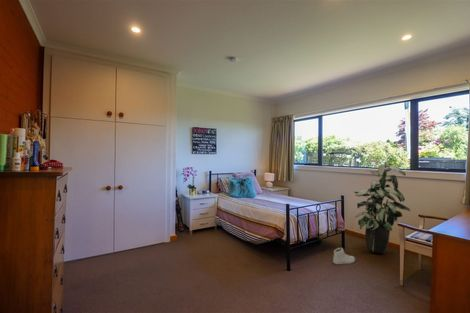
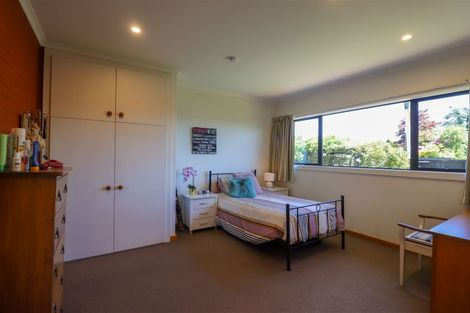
- sneaker (344, 255)
- indoor plant (377, 205)
